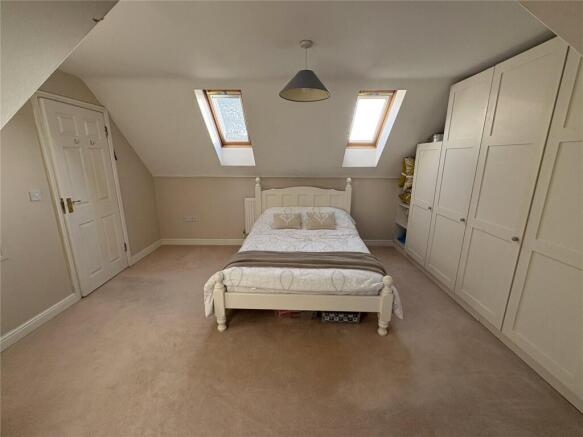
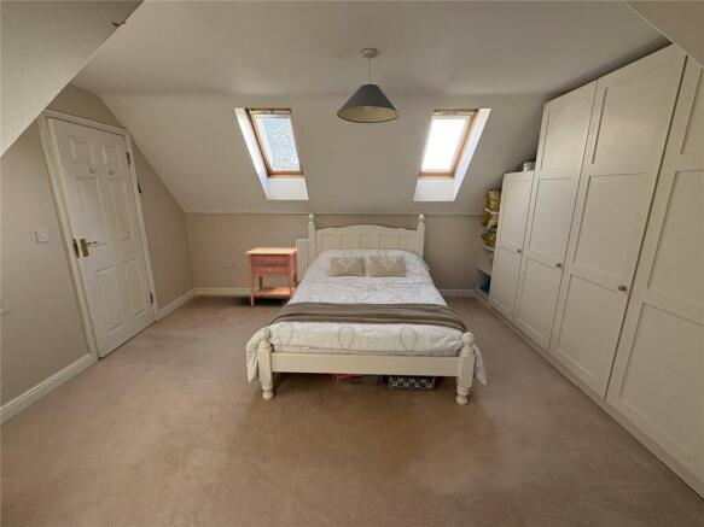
+ nightstand (274, 276)
